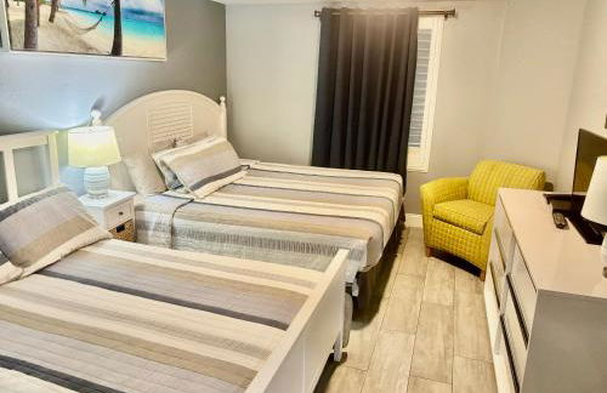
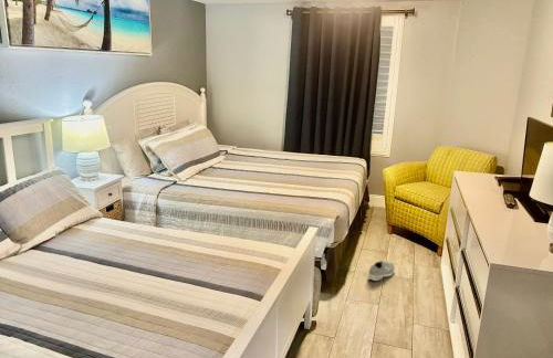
+ sneaker (383, 267)
